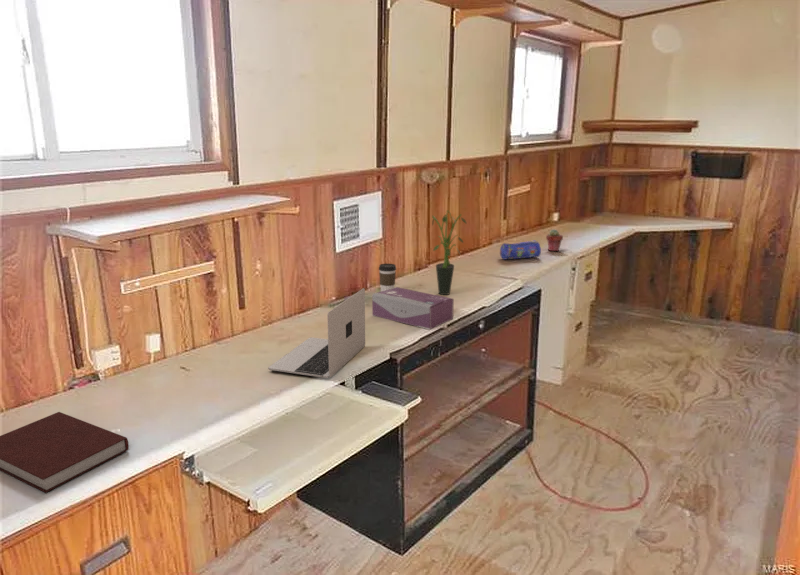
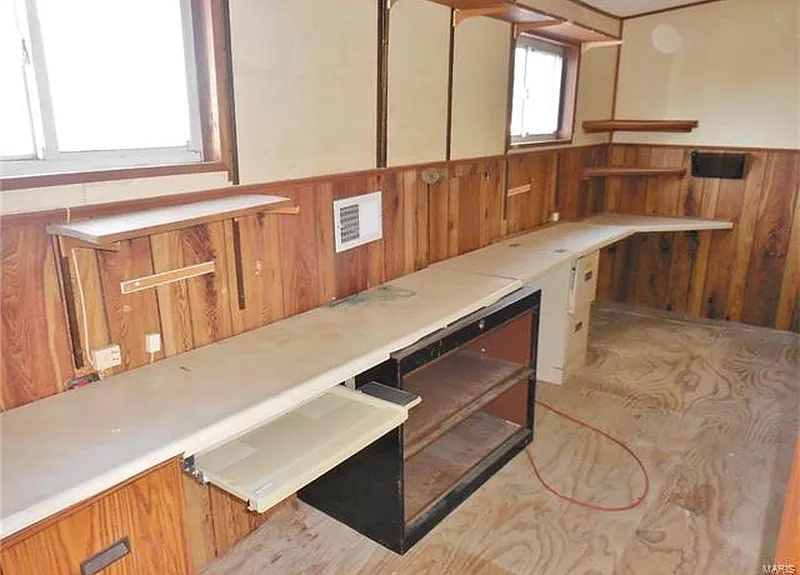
- potted succulent (554, 239)
- potted plant (448, 252)
- pencil case (521, 249)
- notebook (53, 447)
- laptop (328, 327)
- tissue box (412, 306)
- coffee cup (387, 279)
